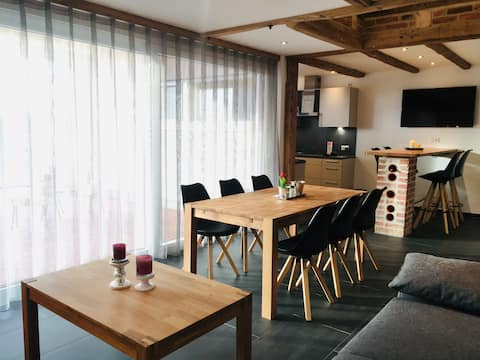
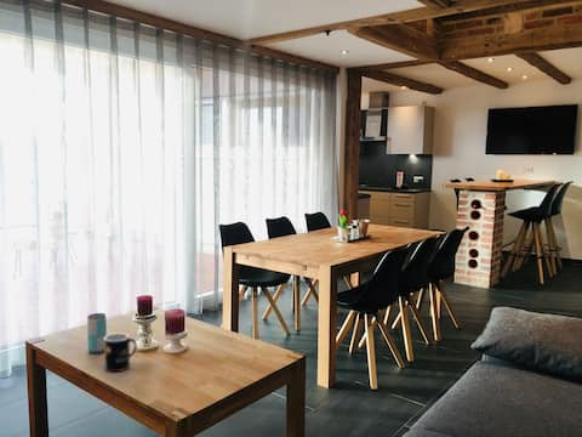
+ beverage can (97, 333)
+ mug (120, 351)
